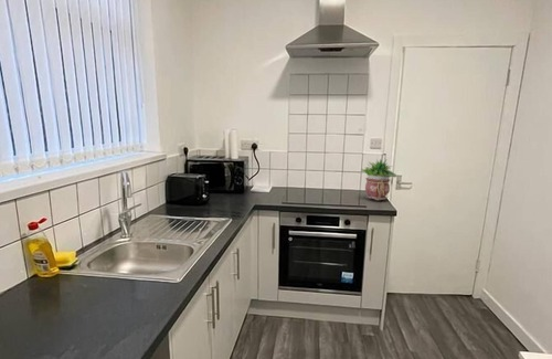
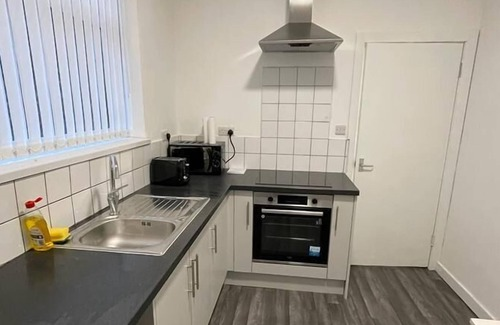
- potted plant (376, 178)
